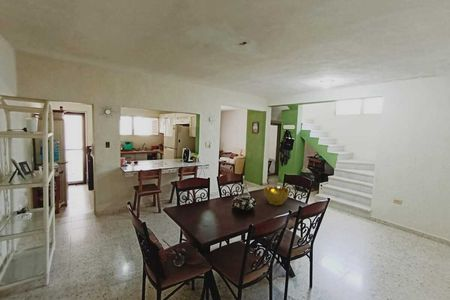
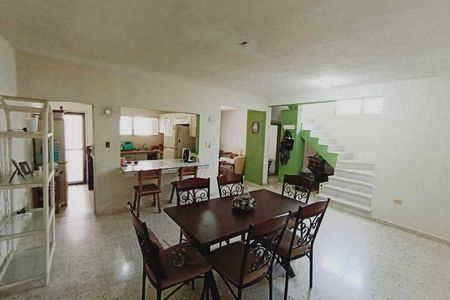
- decorative bowl (275, 195)
